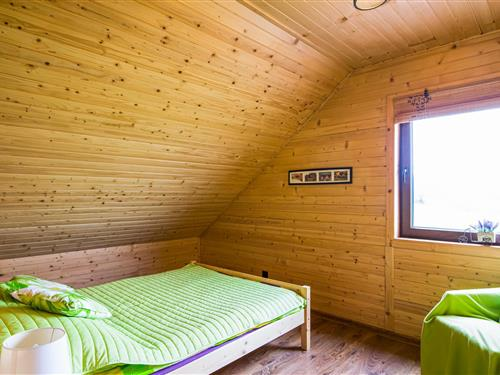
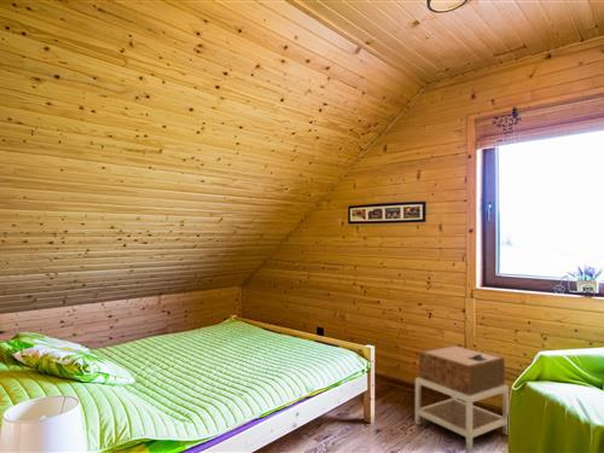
+ nightstand (460, 389)
